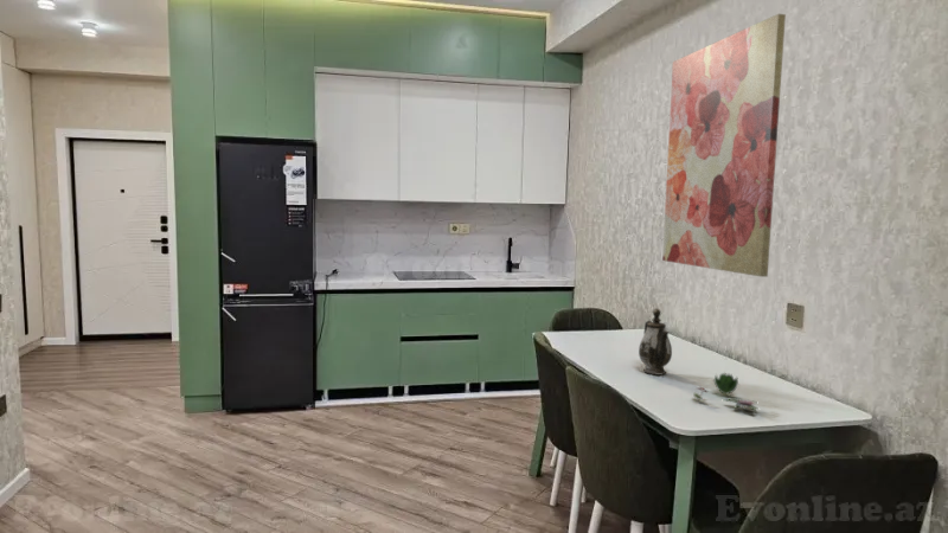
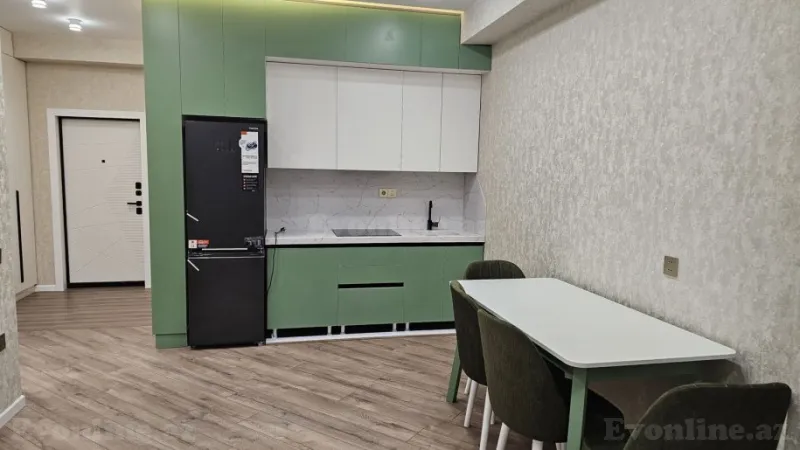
- flower (725, 391)
- teapot (655, 340)
- wall art (715, 156)
